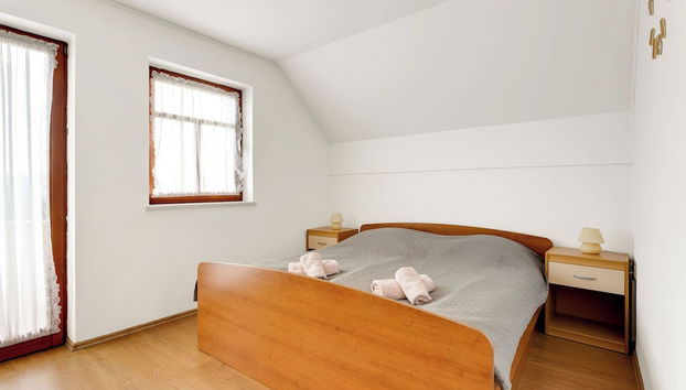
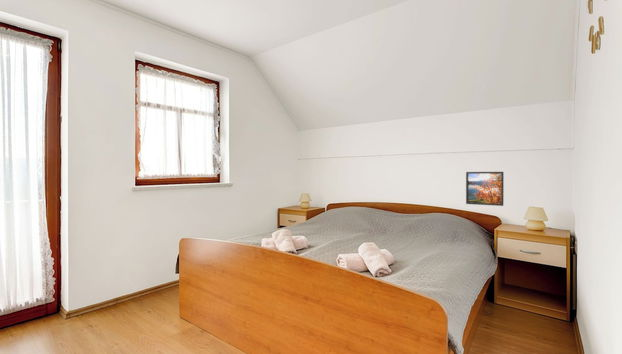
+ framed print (484, 188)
